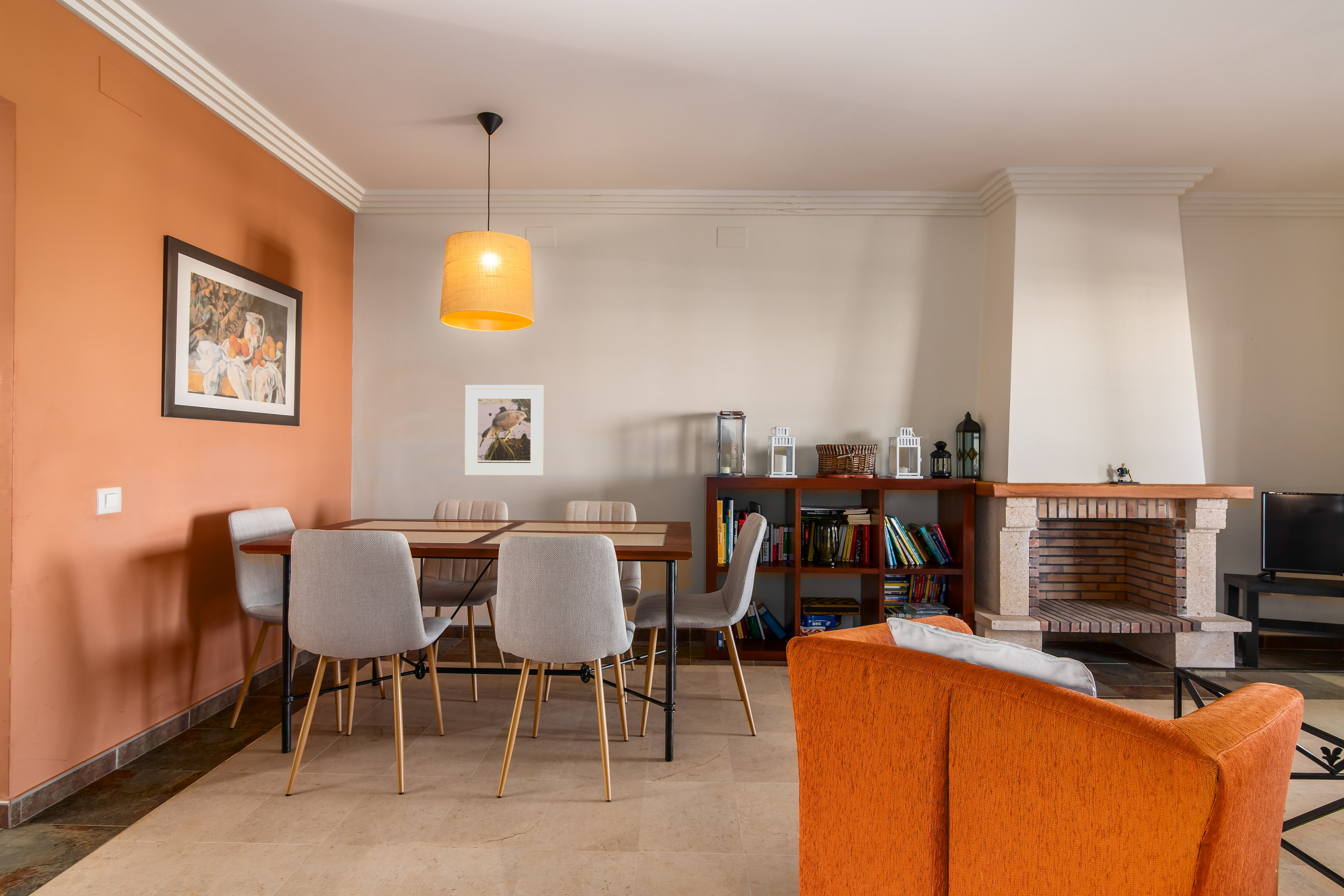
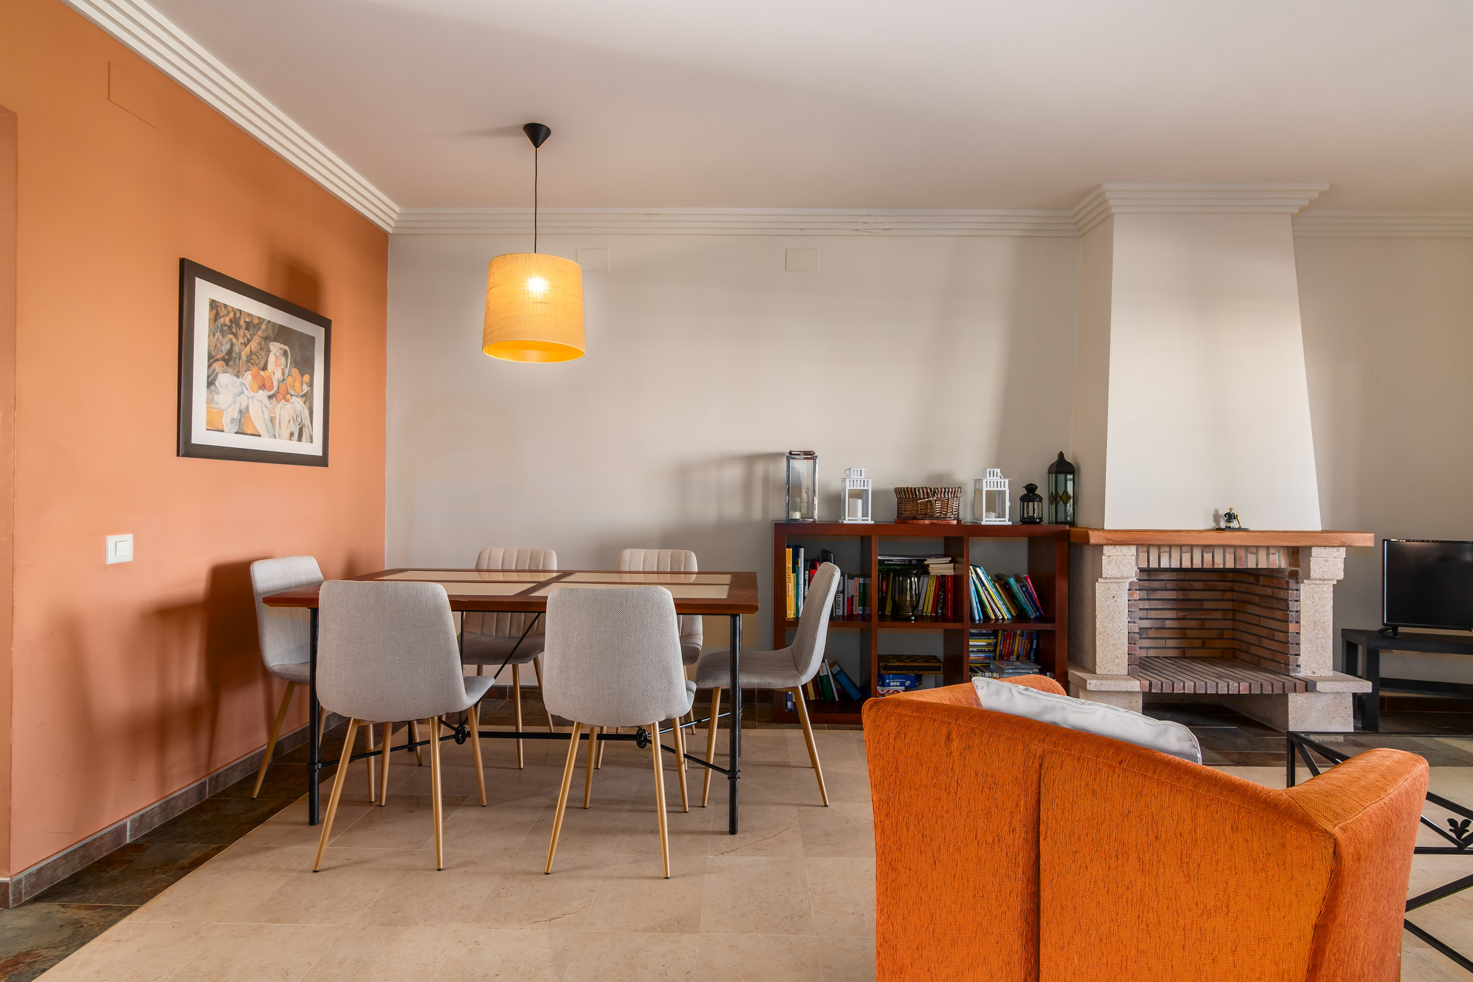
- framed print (504, 430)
